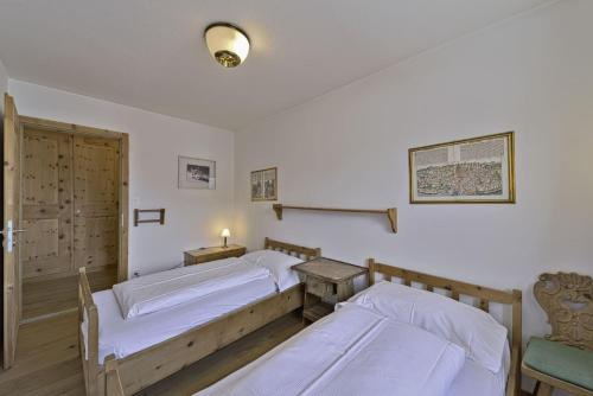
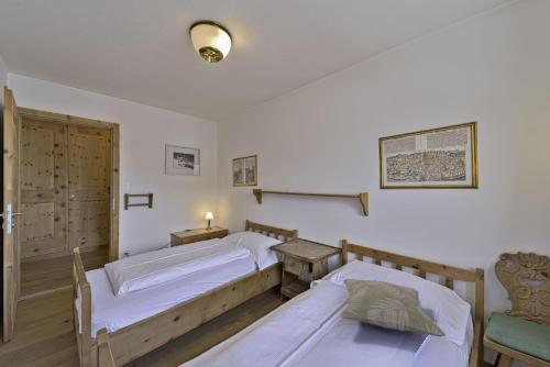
+ decorative pillow (383, 301)
